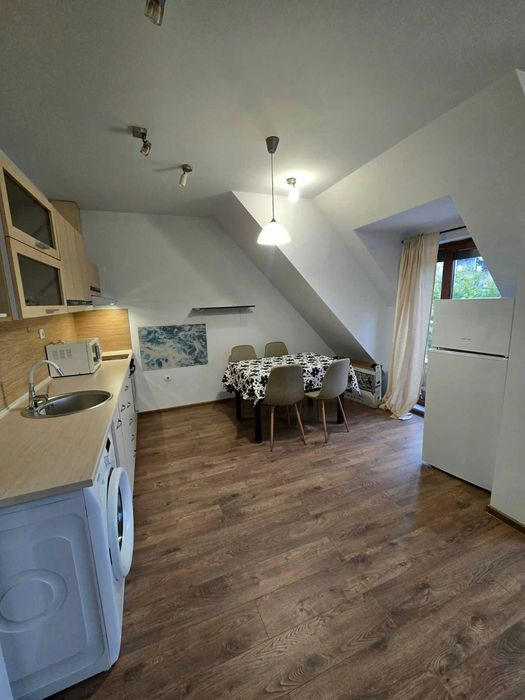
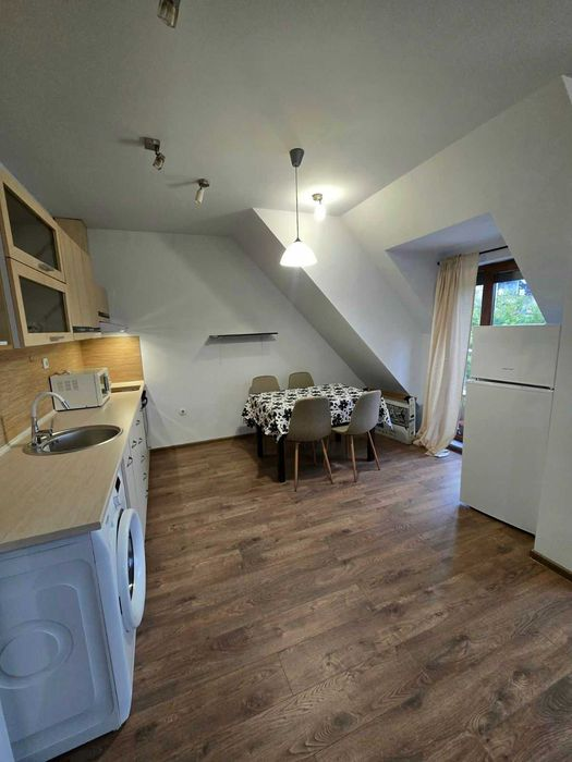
- wall art (174, 346)
